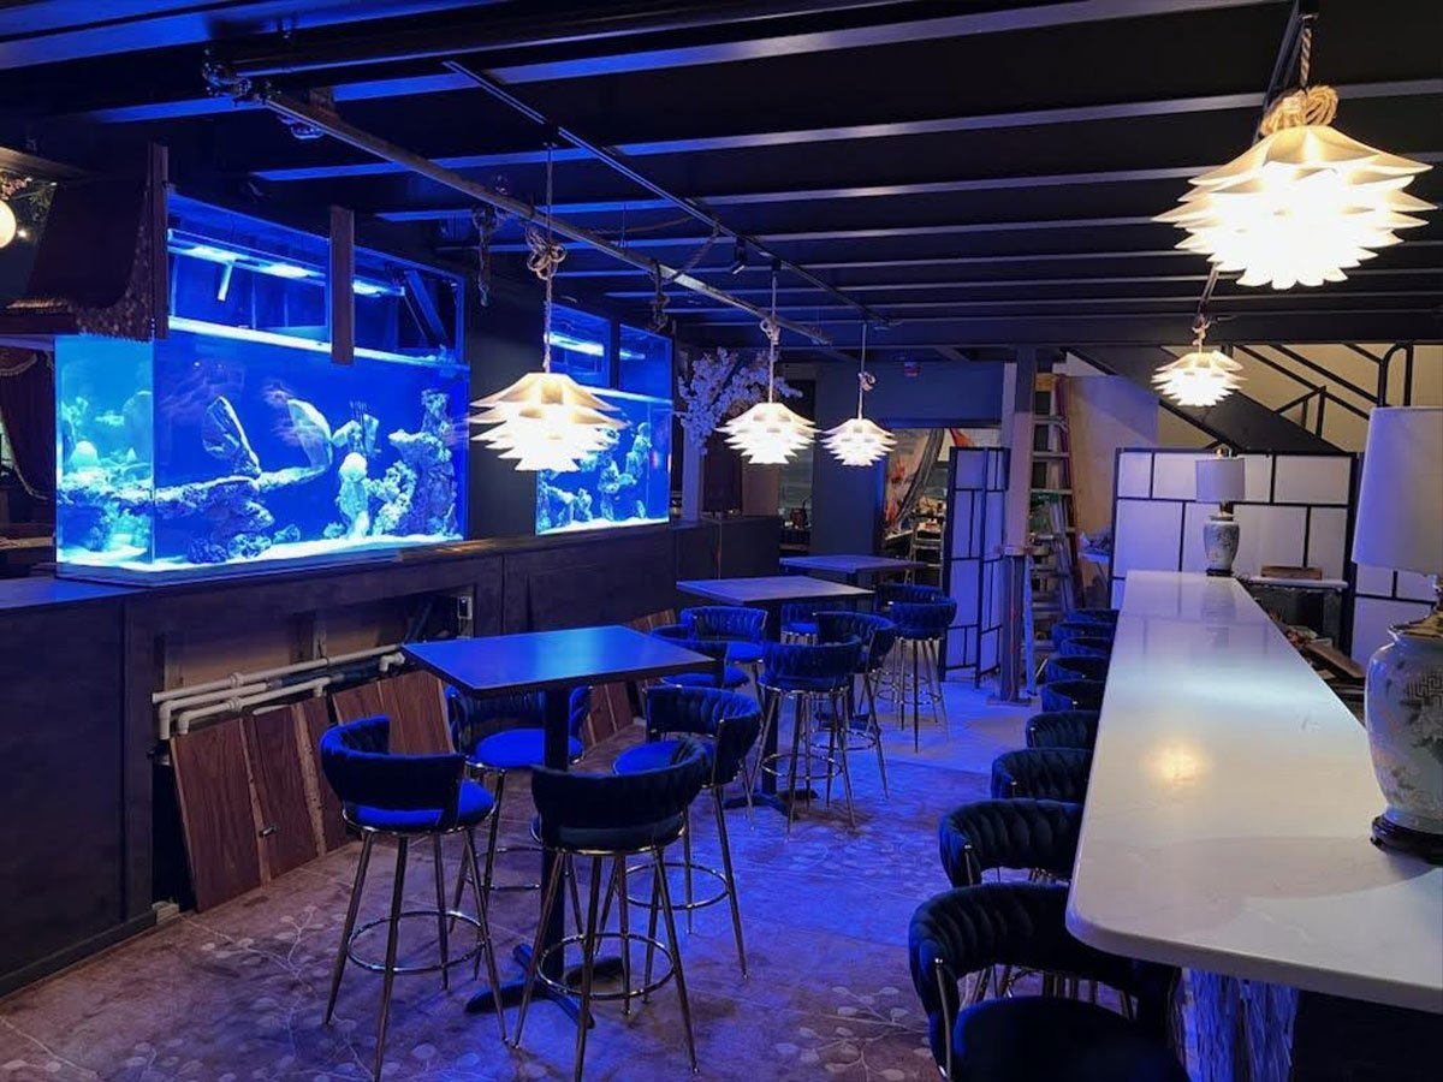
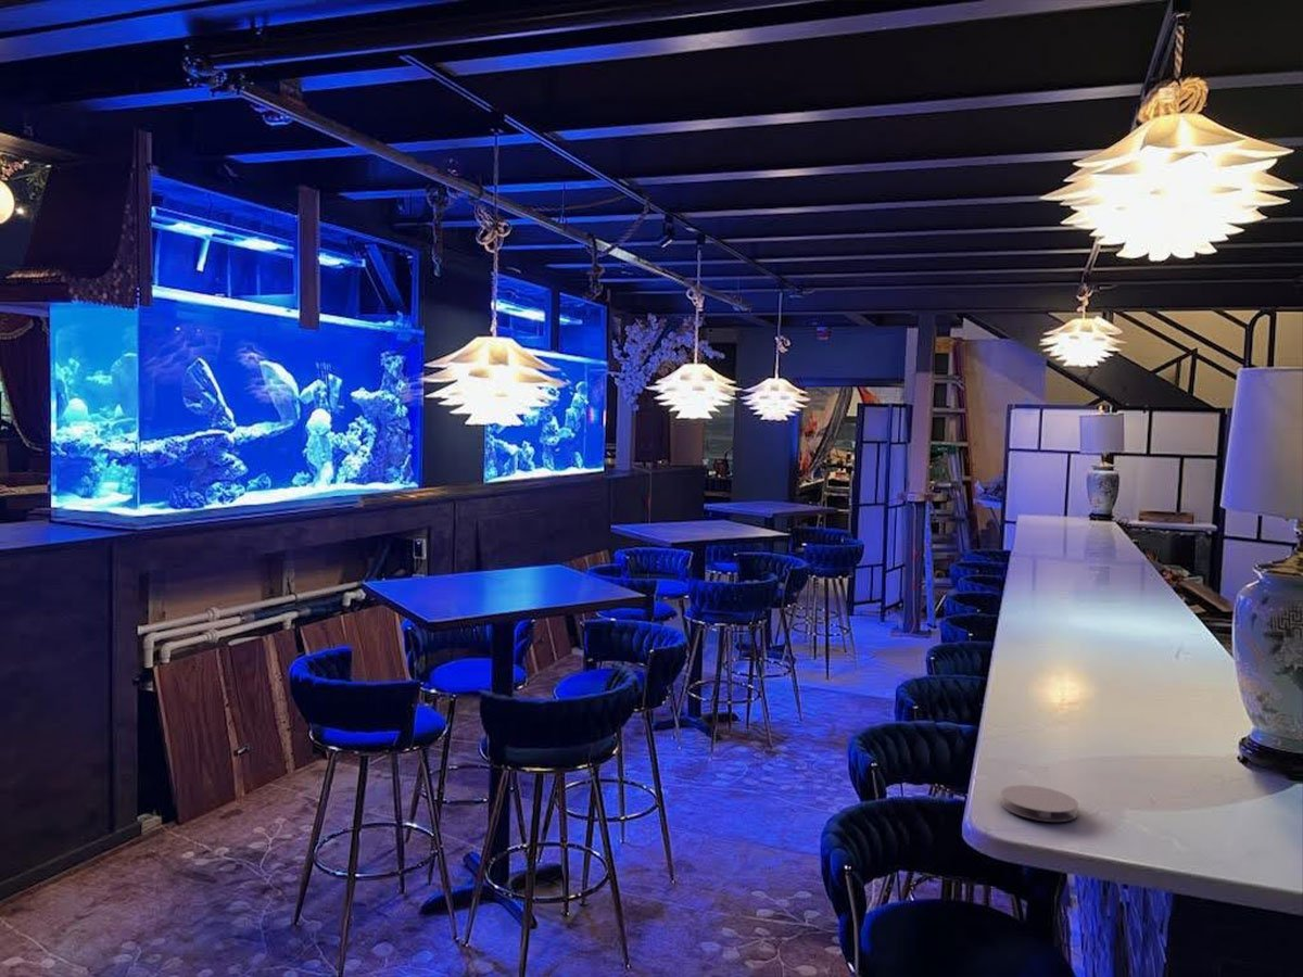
+ coaster (1038, 802)
